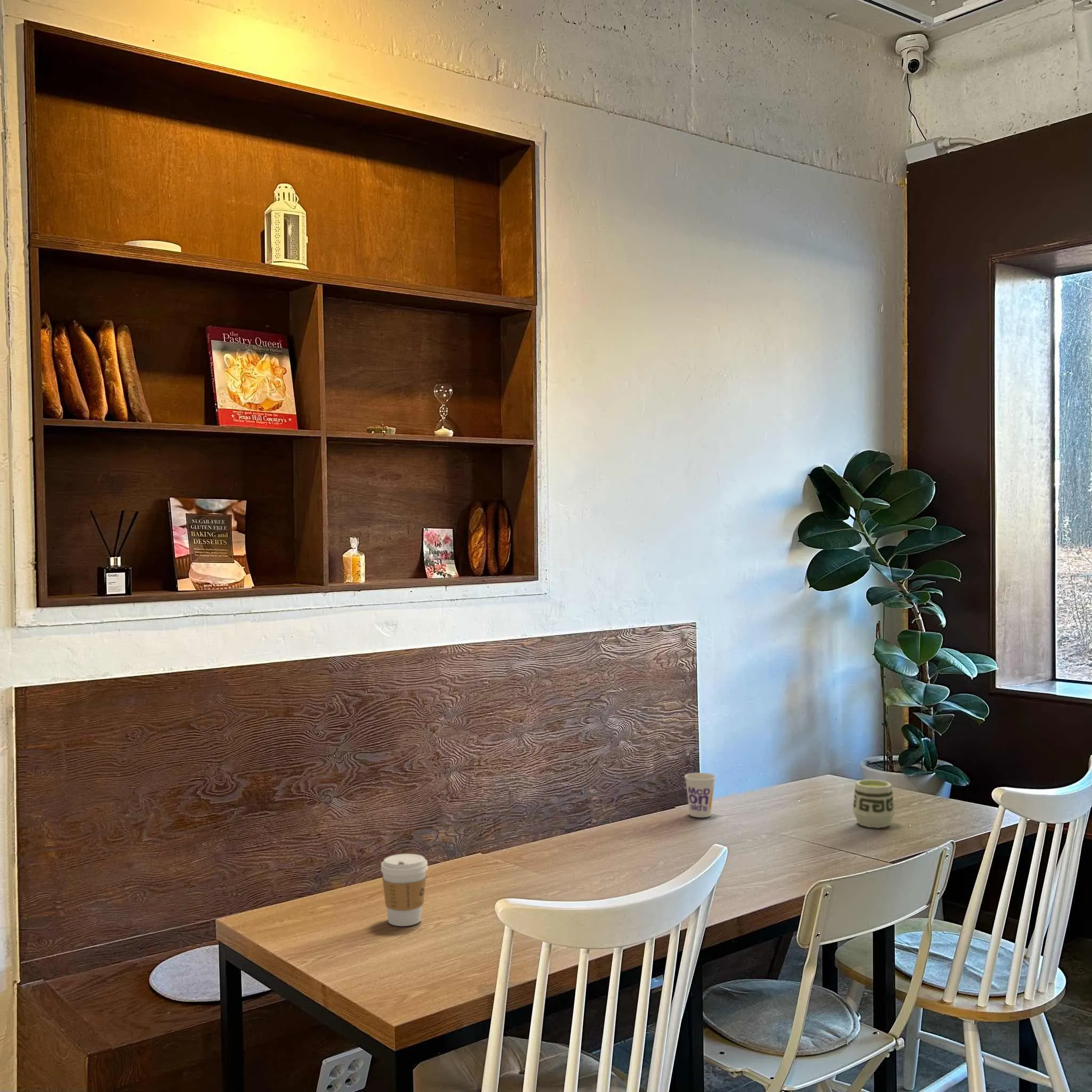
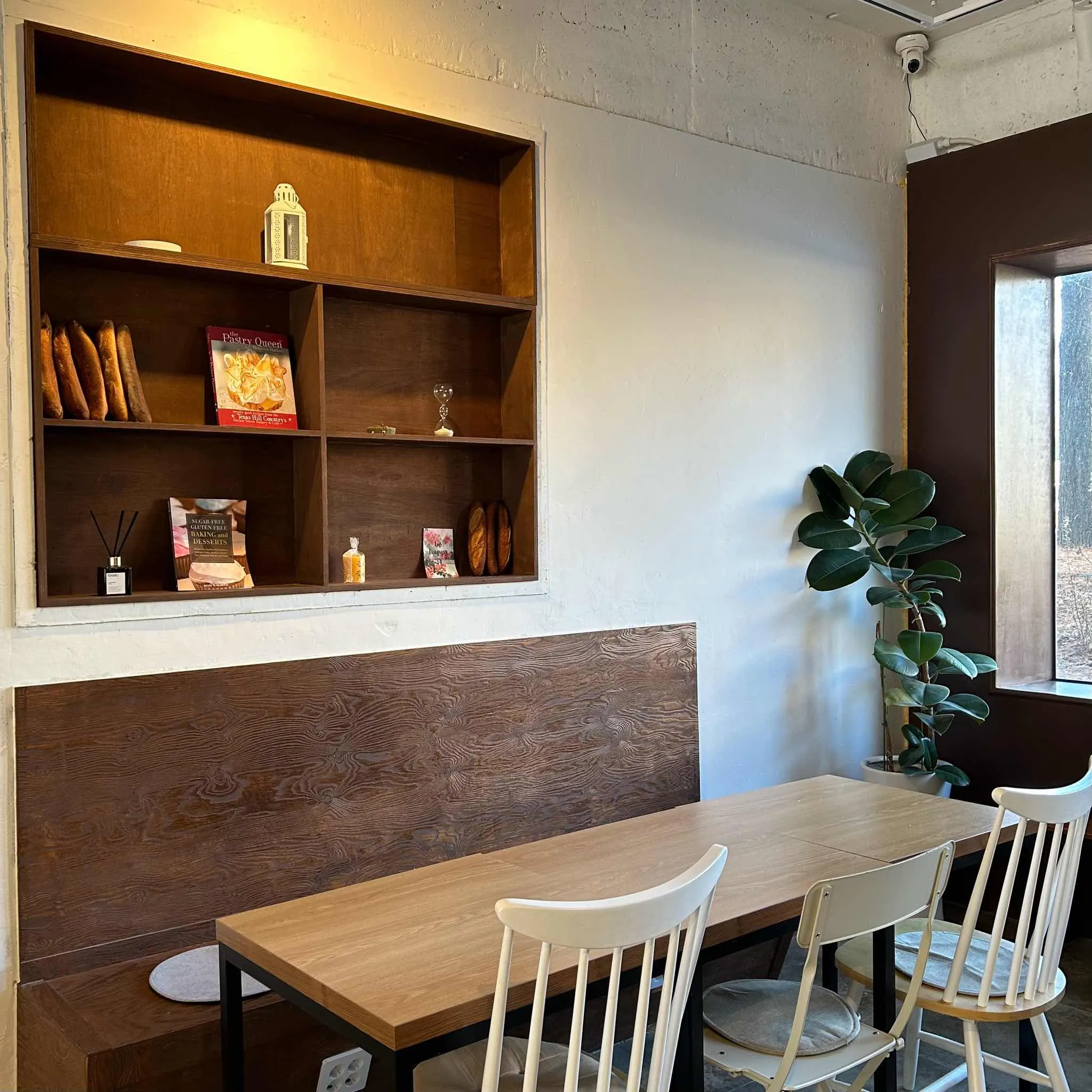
- coffee cup (404, 888)
- cup (700, 795)
- cup (873, 804)
